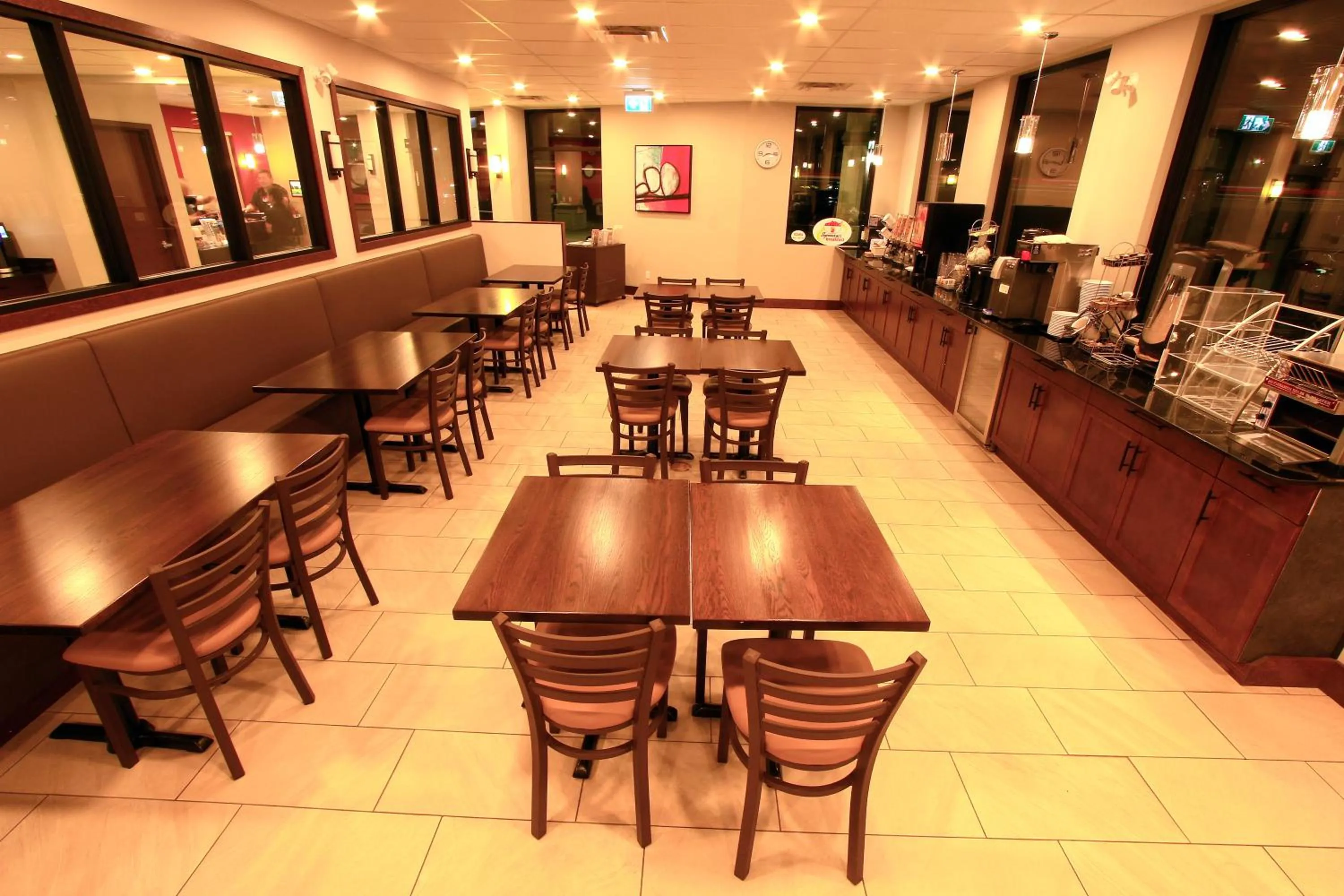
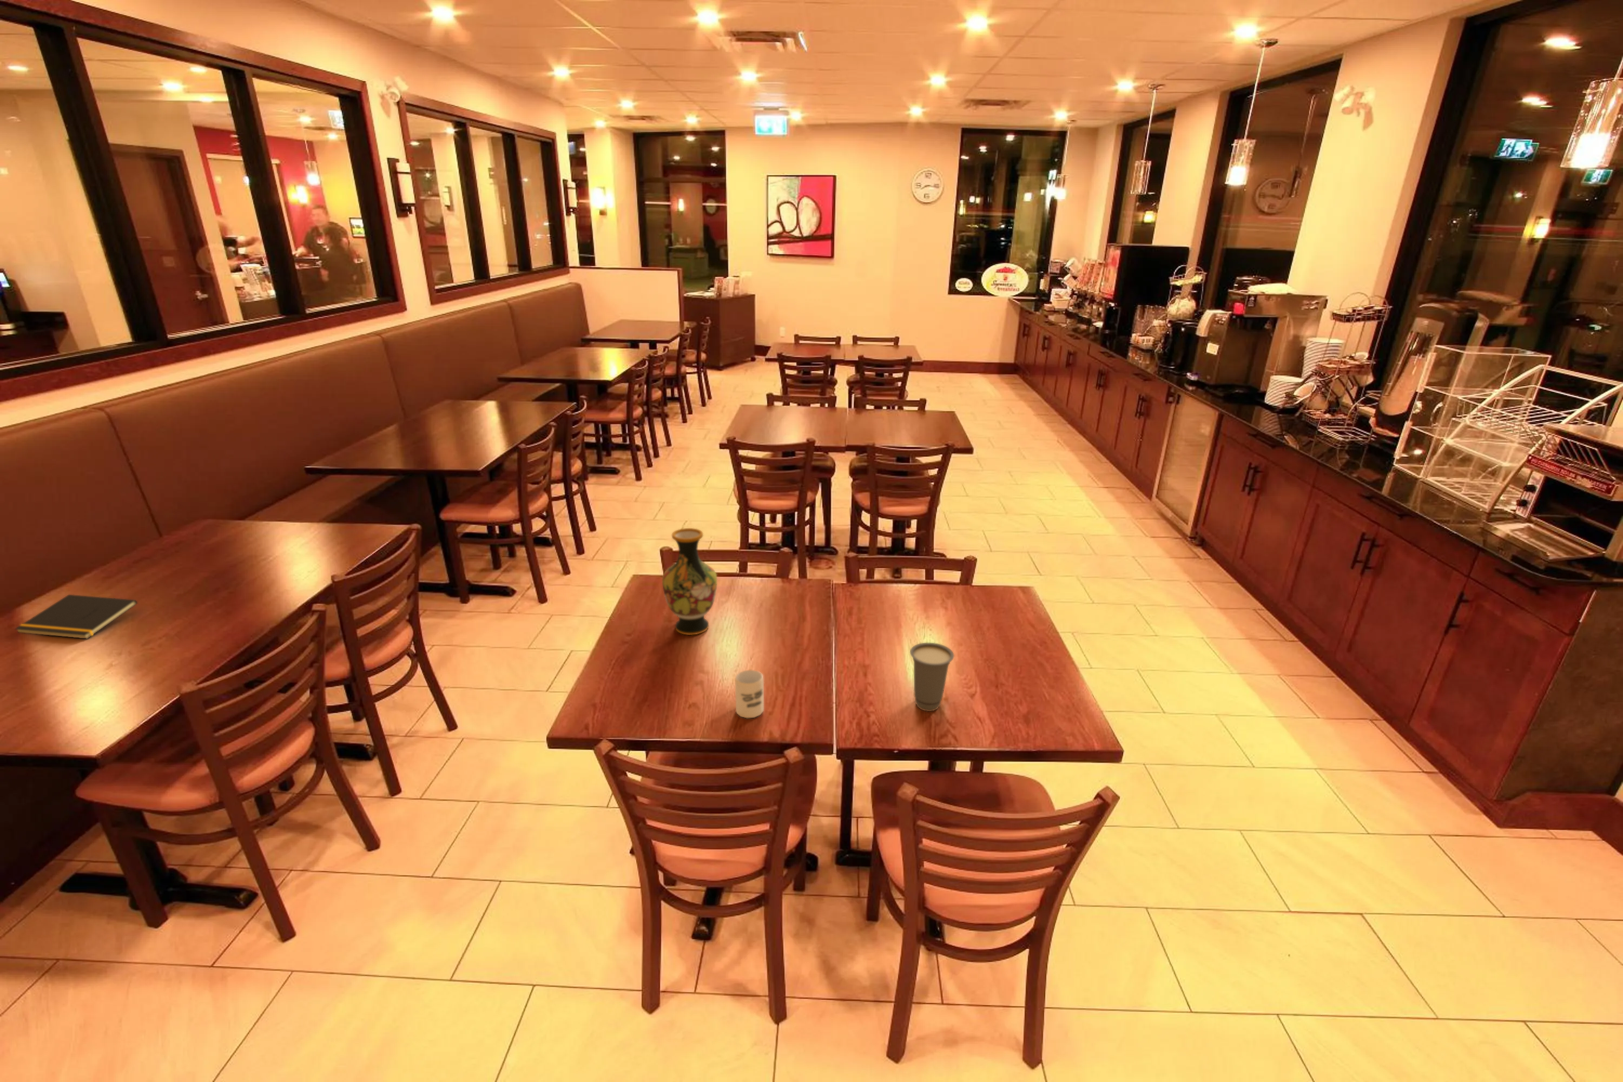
+ notepad (77, 616)
+ vase (690, 581)
+ cup (930, 680)
+ cup (749, 694)
